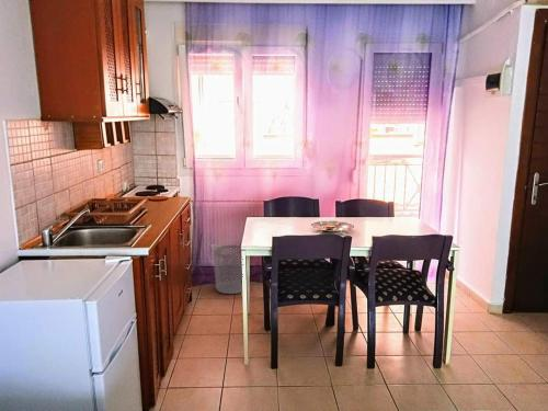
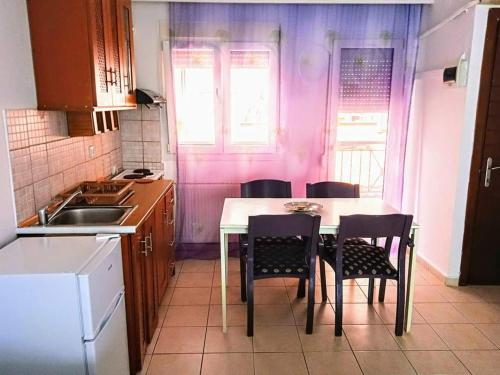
- waste bin (231, 270)
